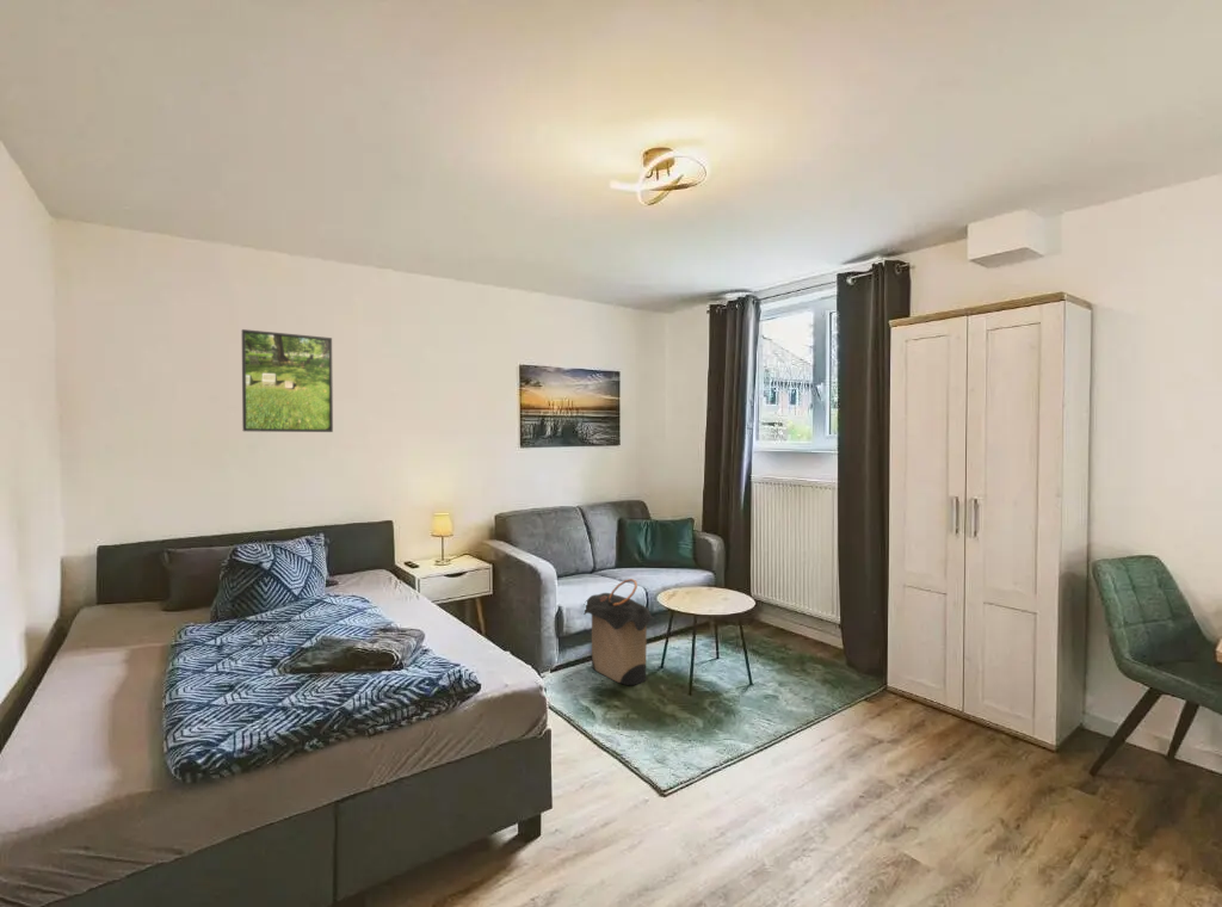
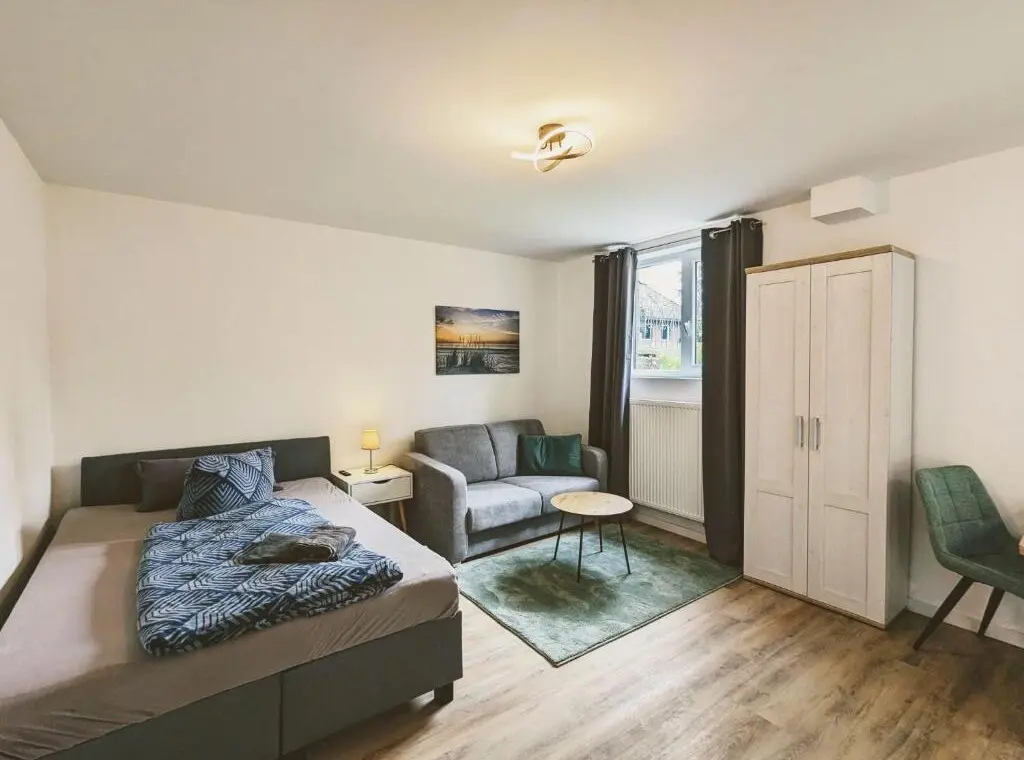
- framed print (289, 382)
- laundry hamper (615, 625)
